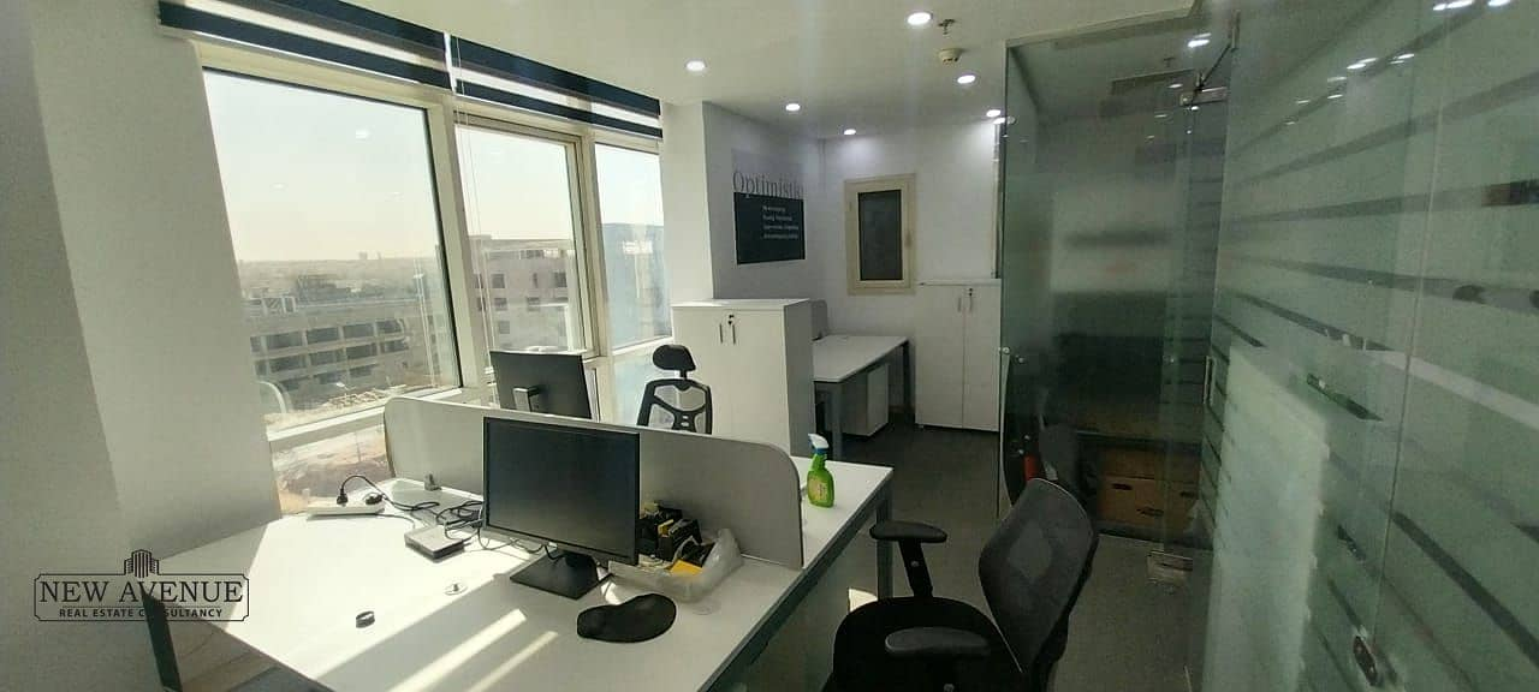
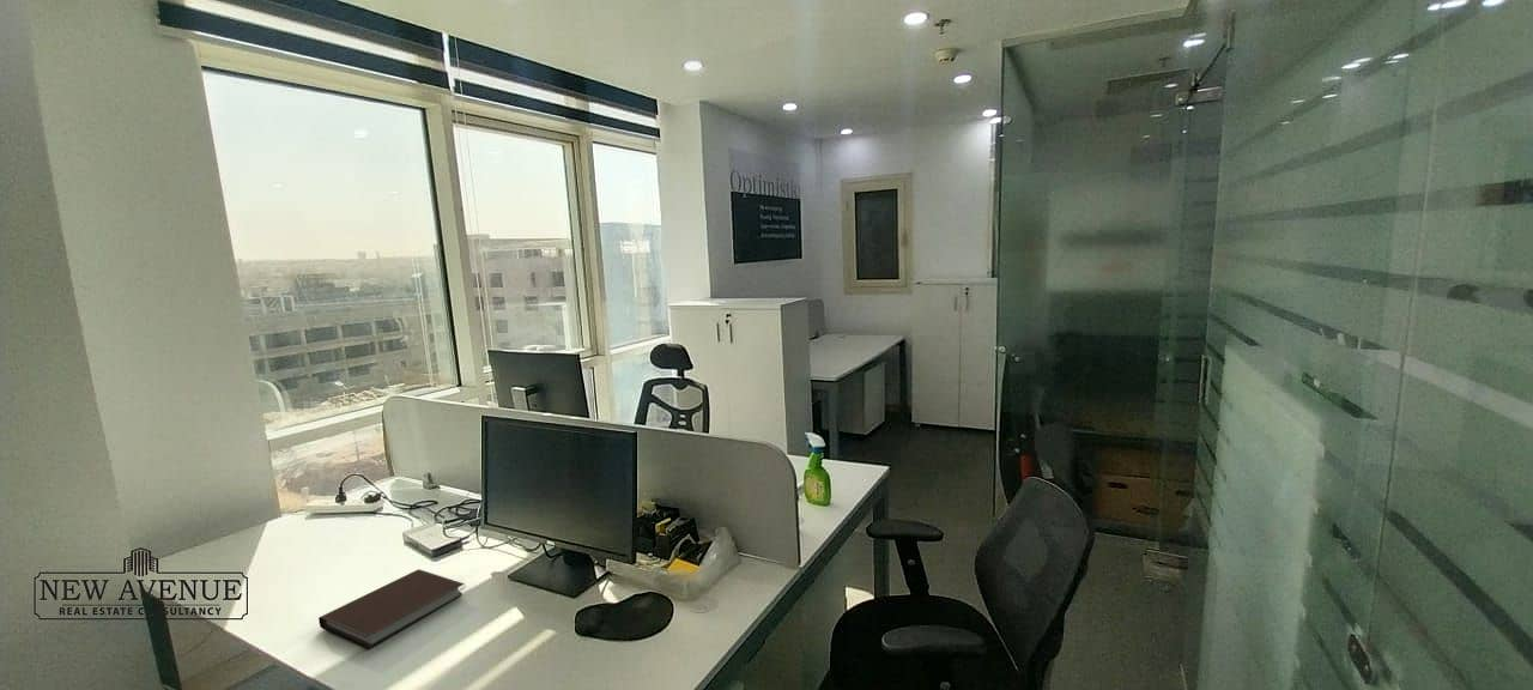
+ notebook (394, 604)
